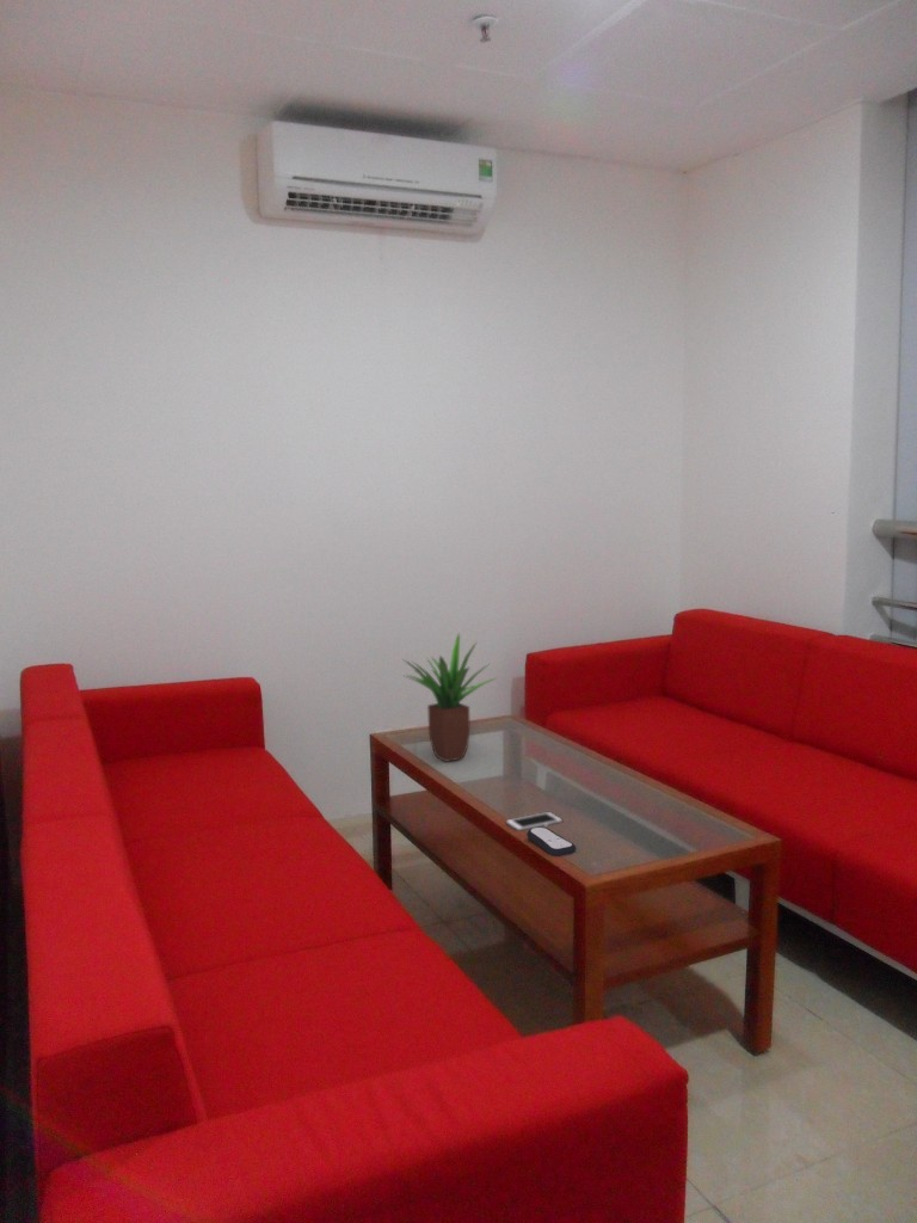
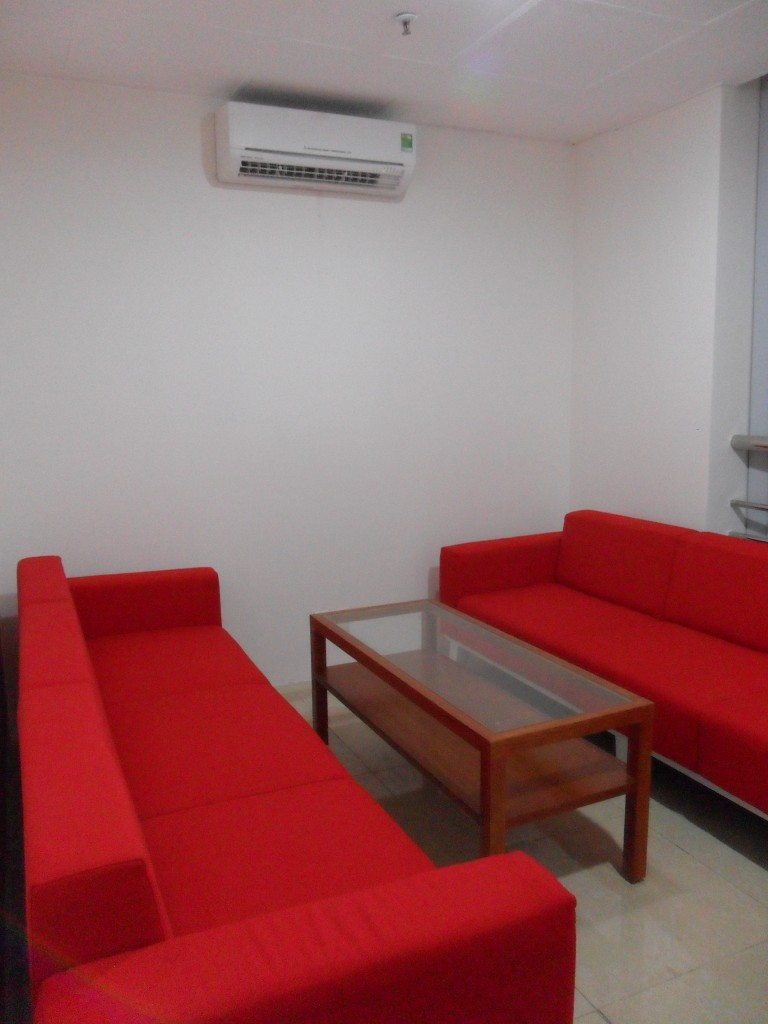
- cell phone (534, 822)
- remote control (549, 840)
- potted plant (450, 695)
